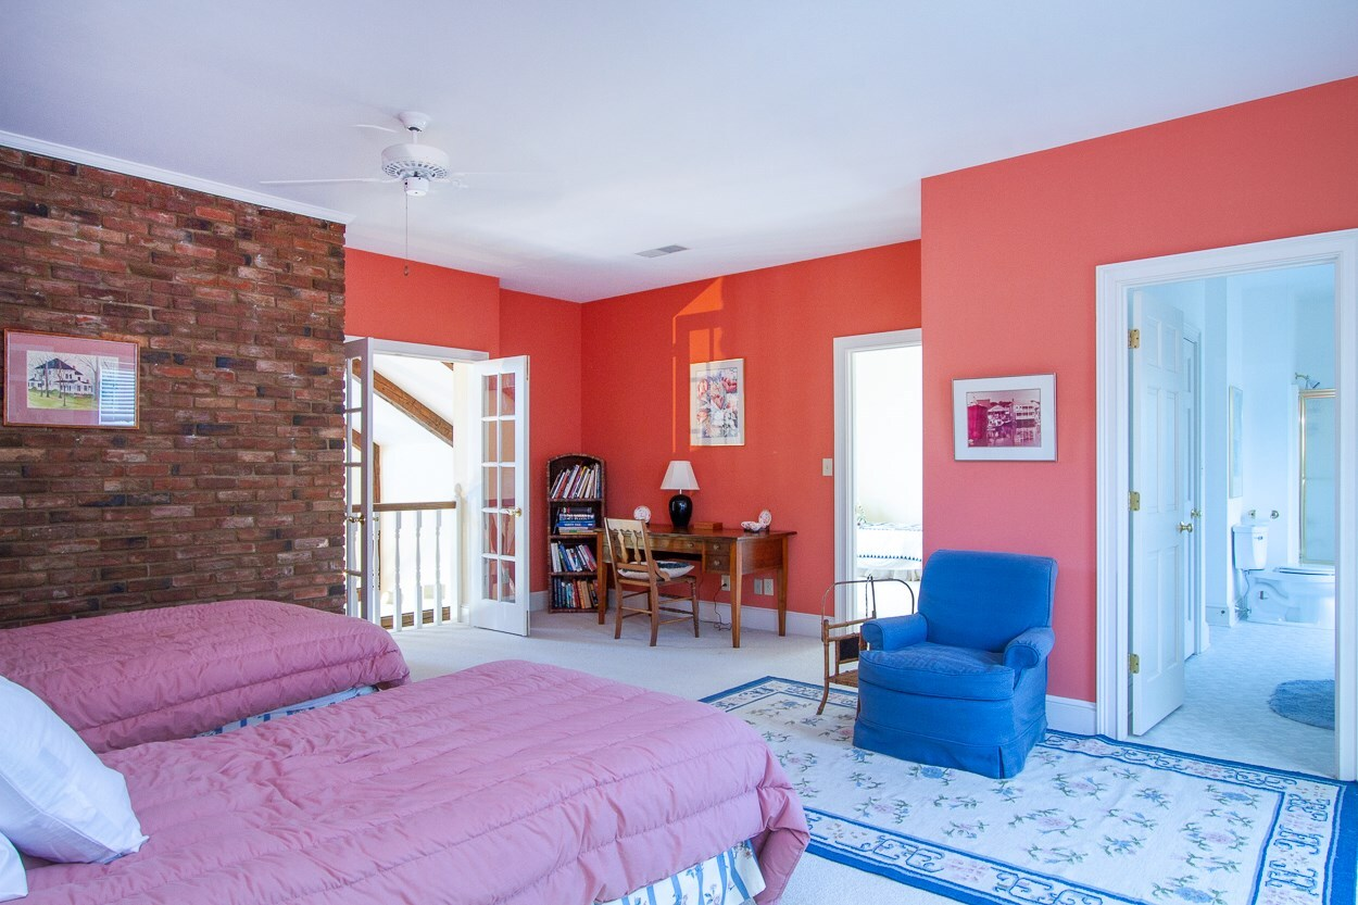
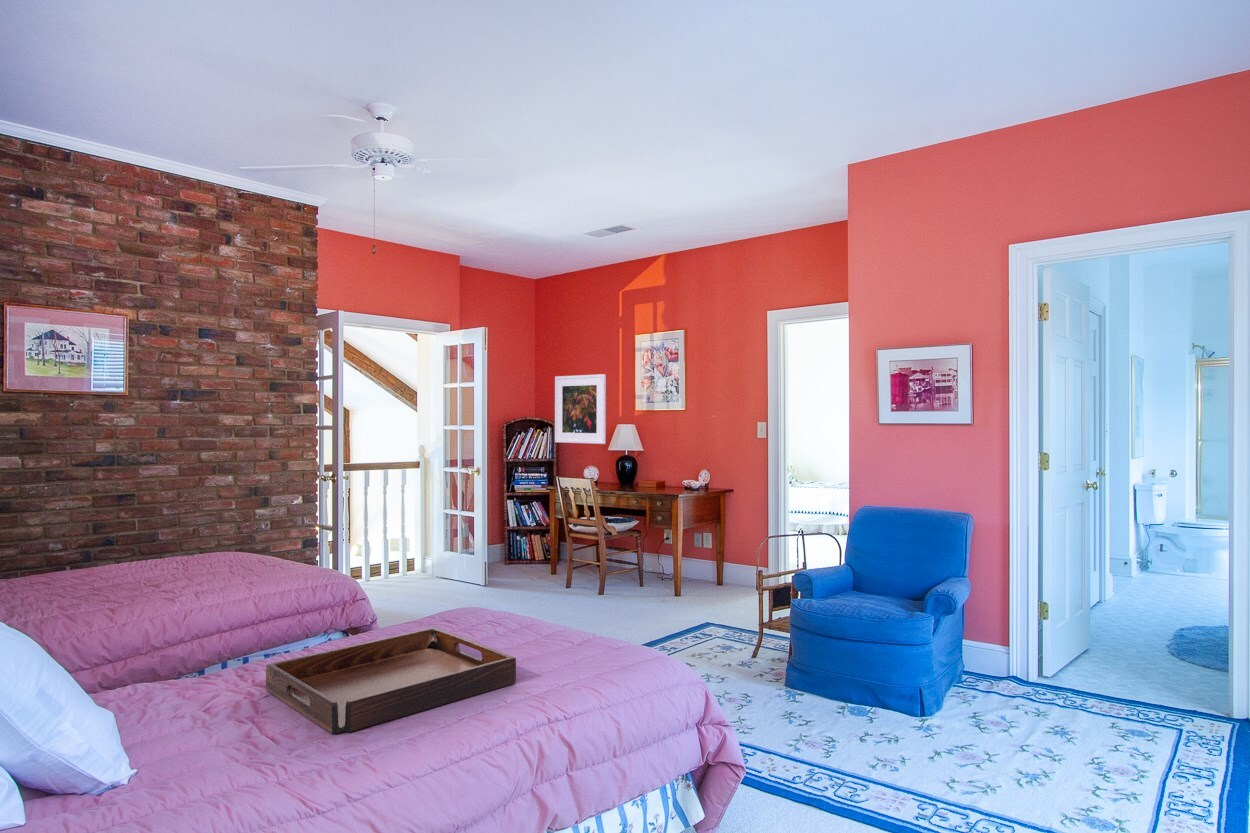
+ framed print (579, 409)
+ serving tray (392, 673)
